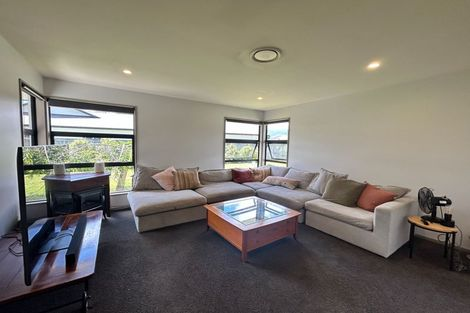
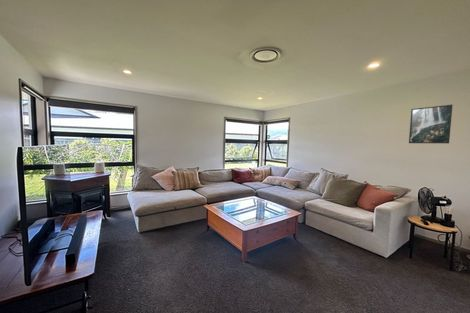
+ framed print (429, 125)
